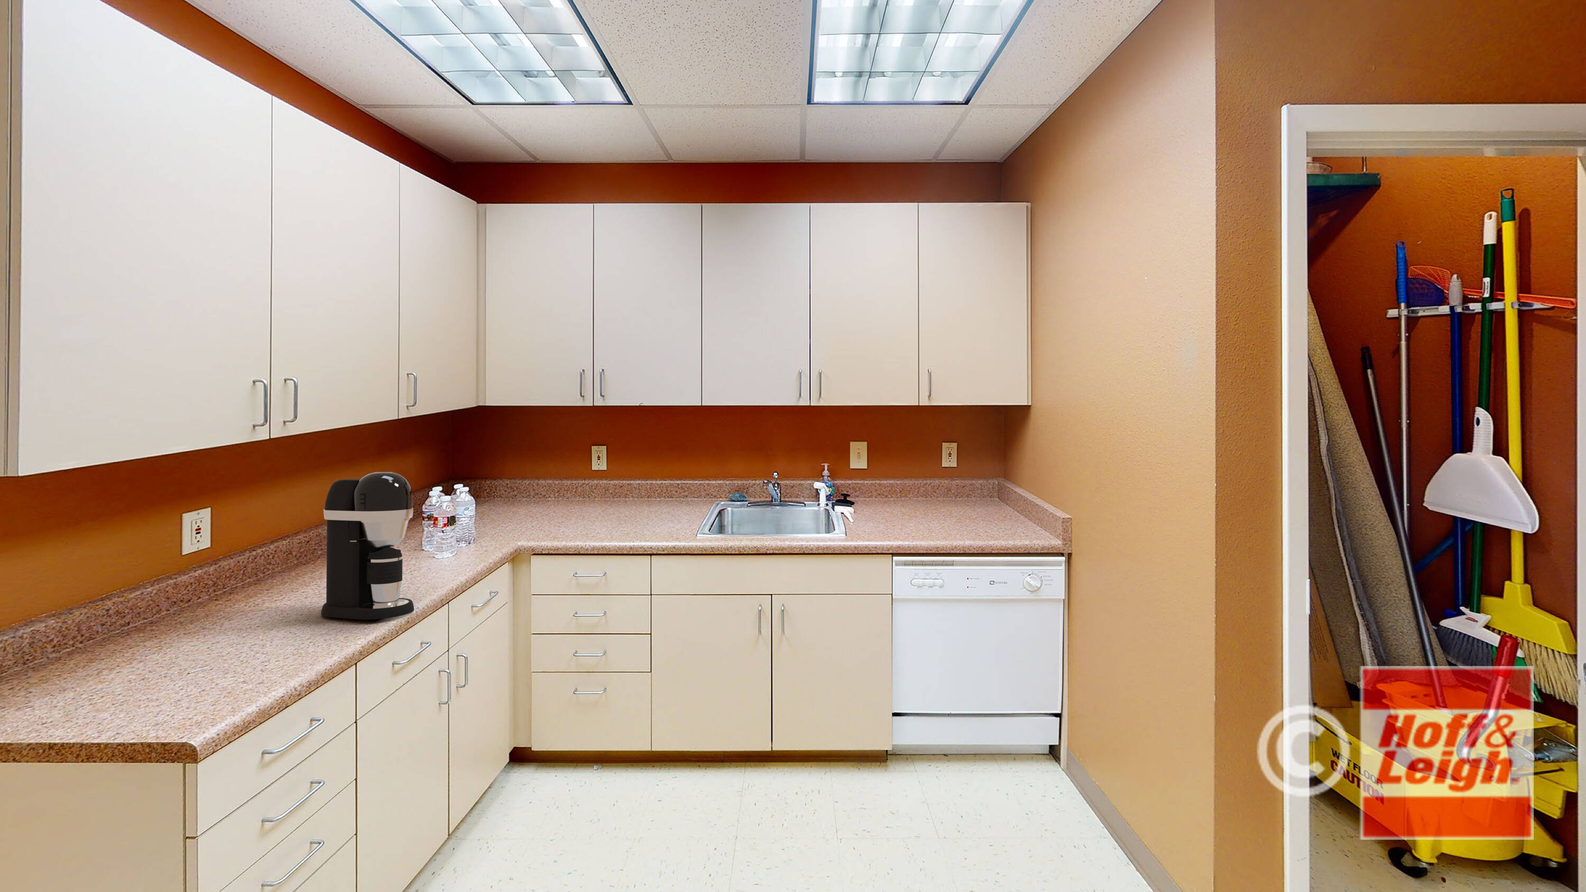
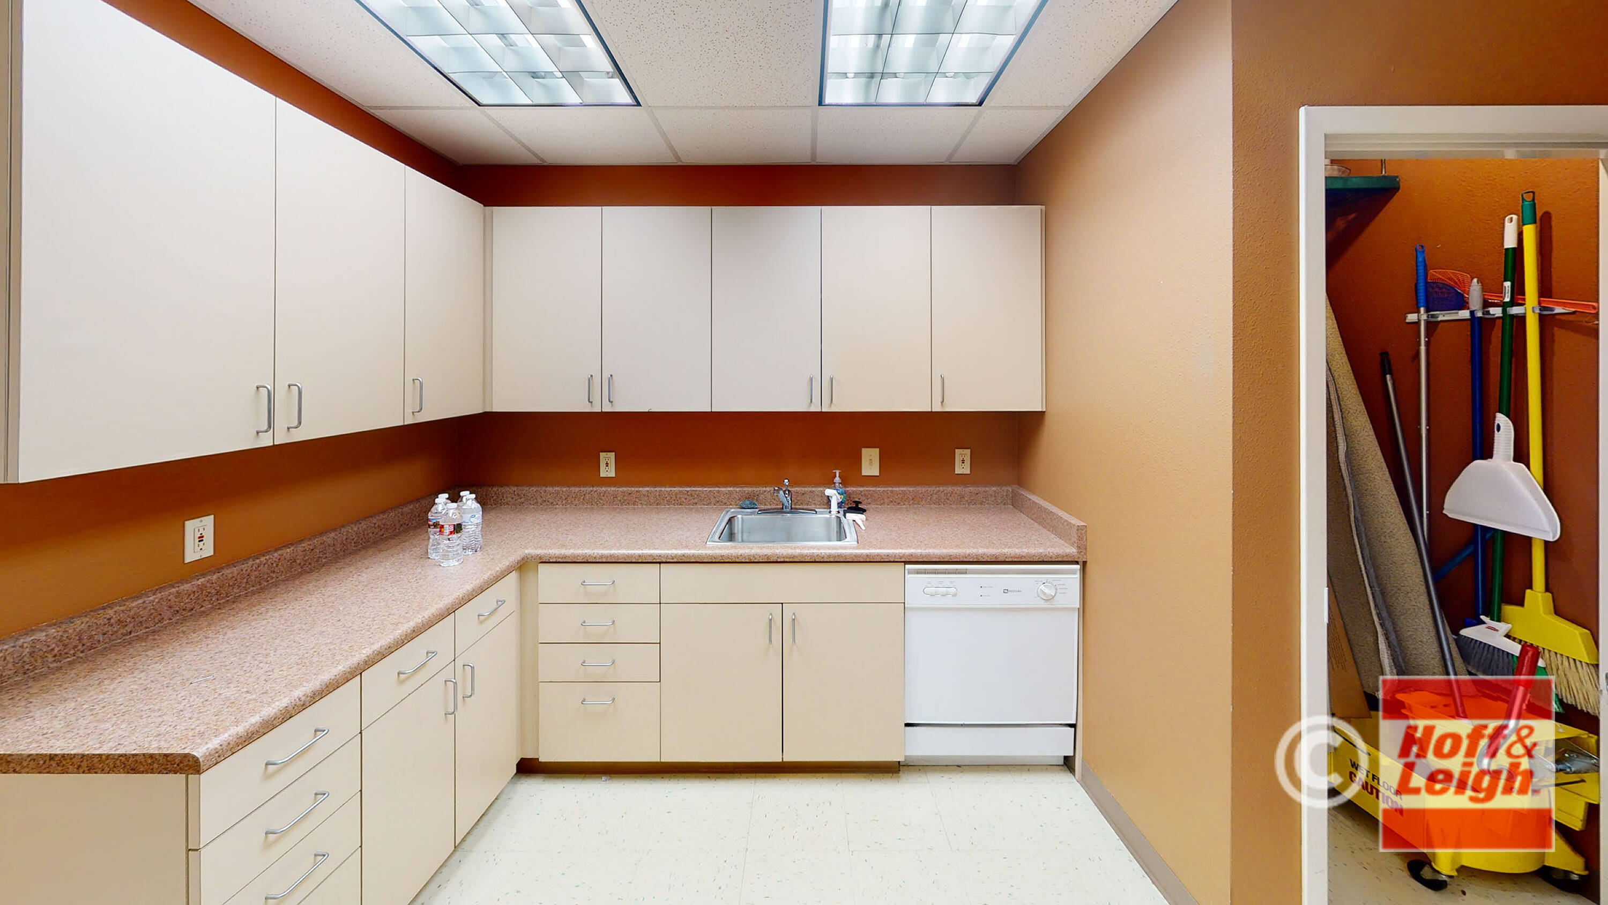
- coffee maker (368, 541)
